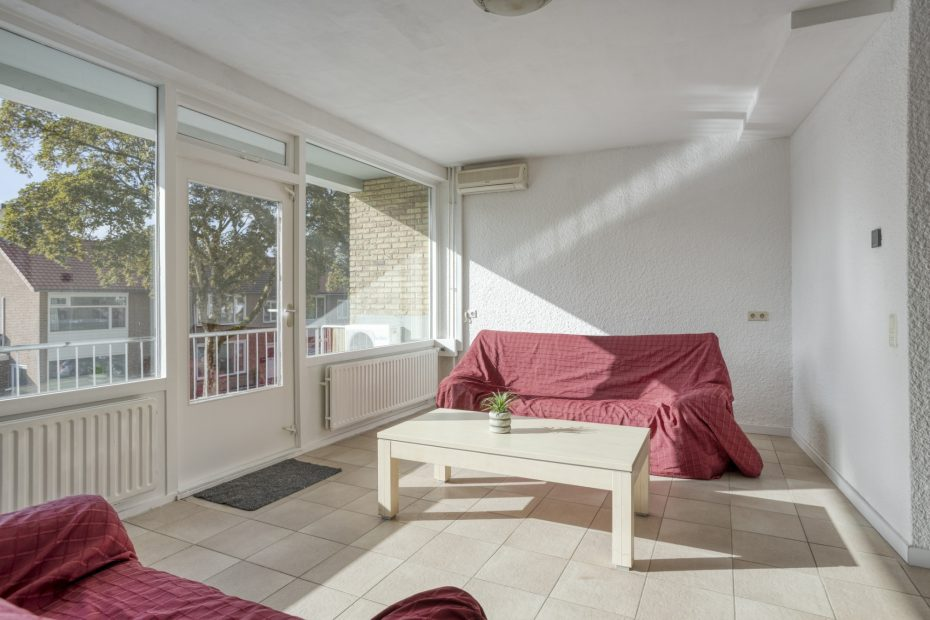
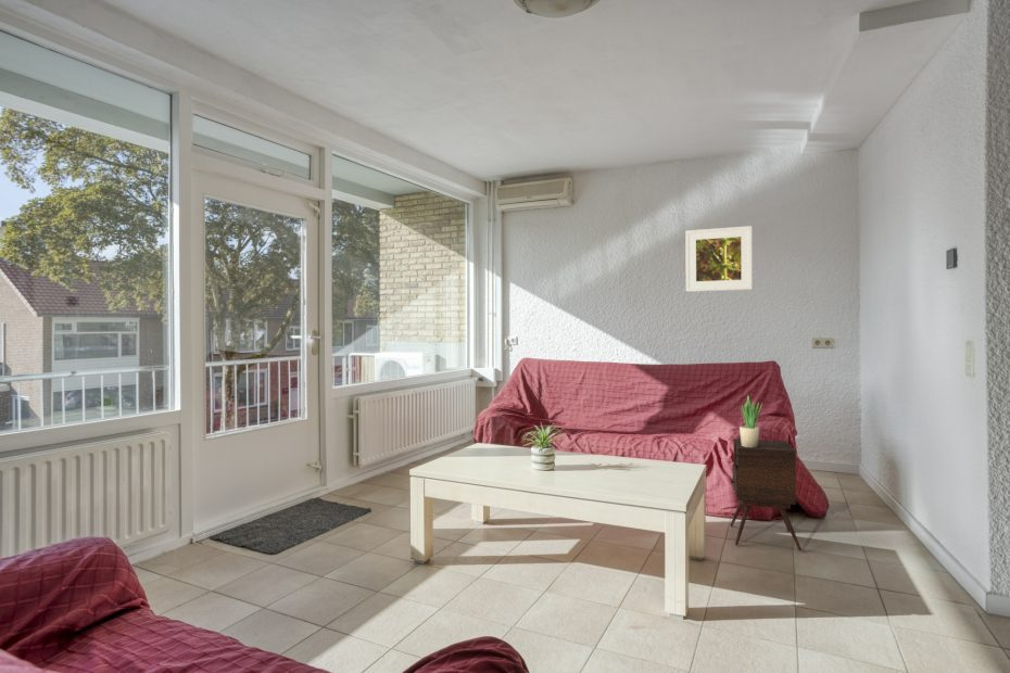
+ side table (762, 491)
+ potted plant (750, 419)
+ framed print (718, 259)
